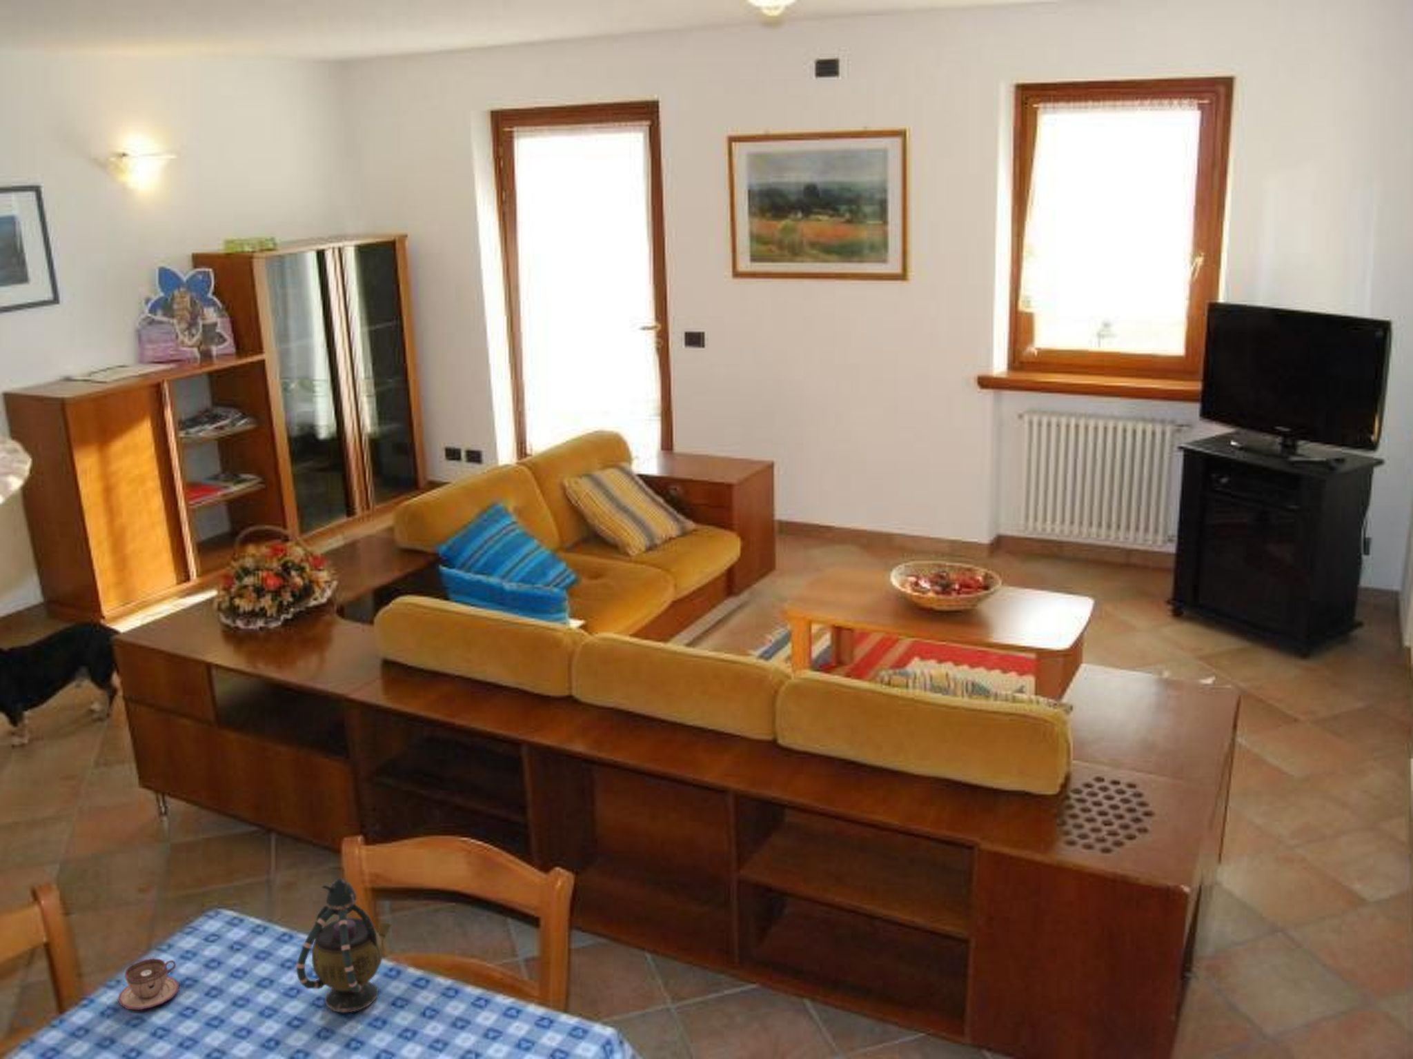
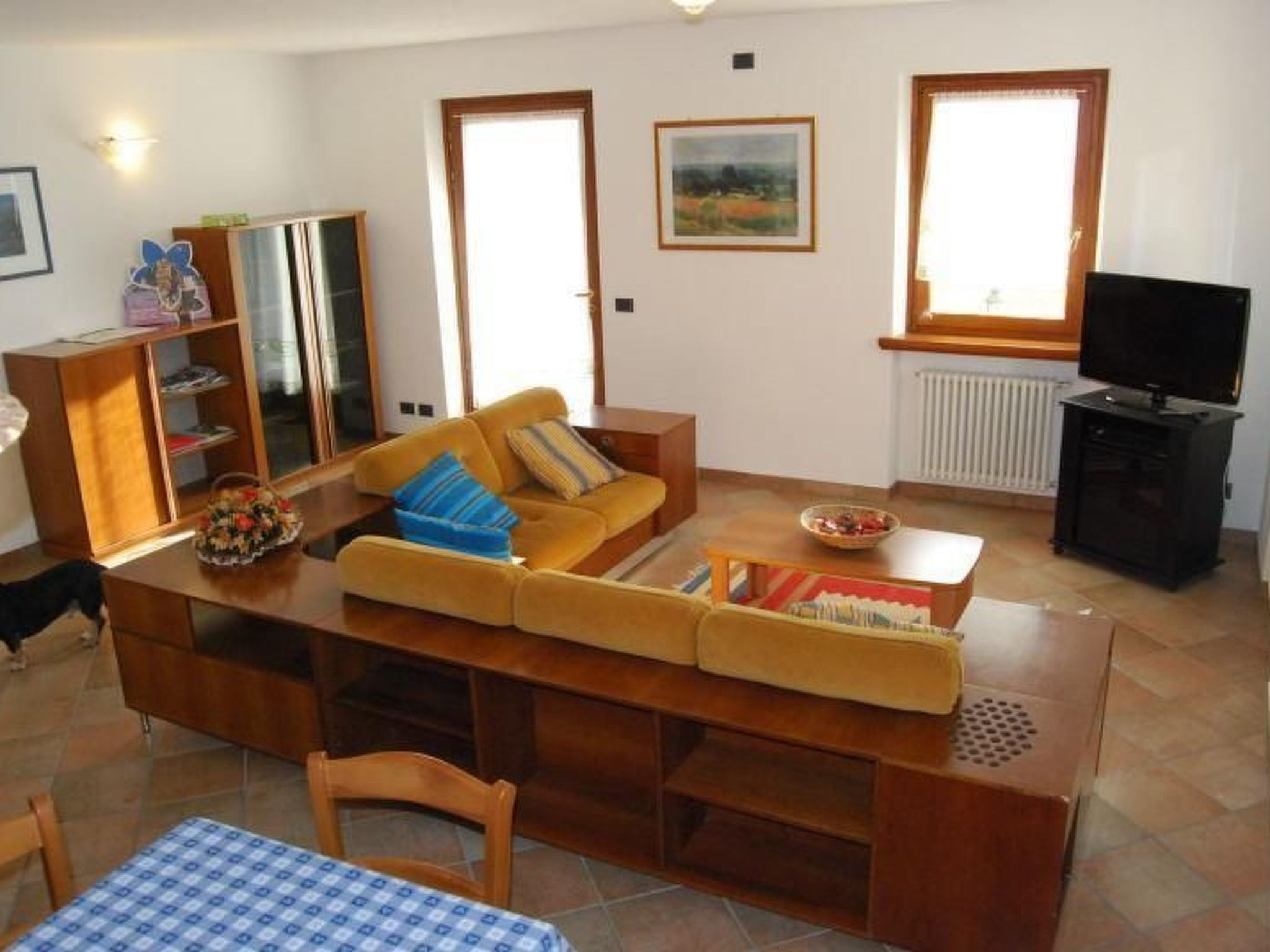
- teacup (147, 981)
- teapot (354, 928)
